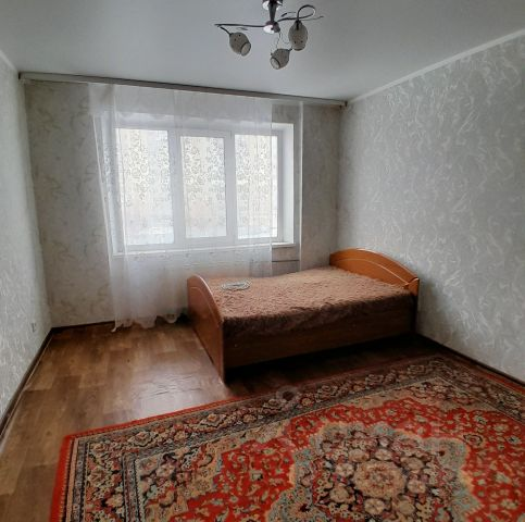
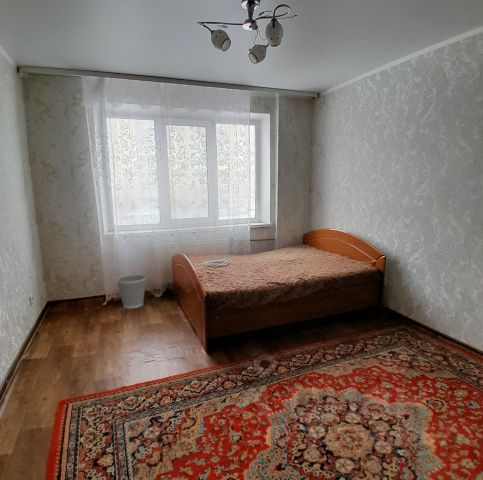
+ wastebasket (132, 291)
